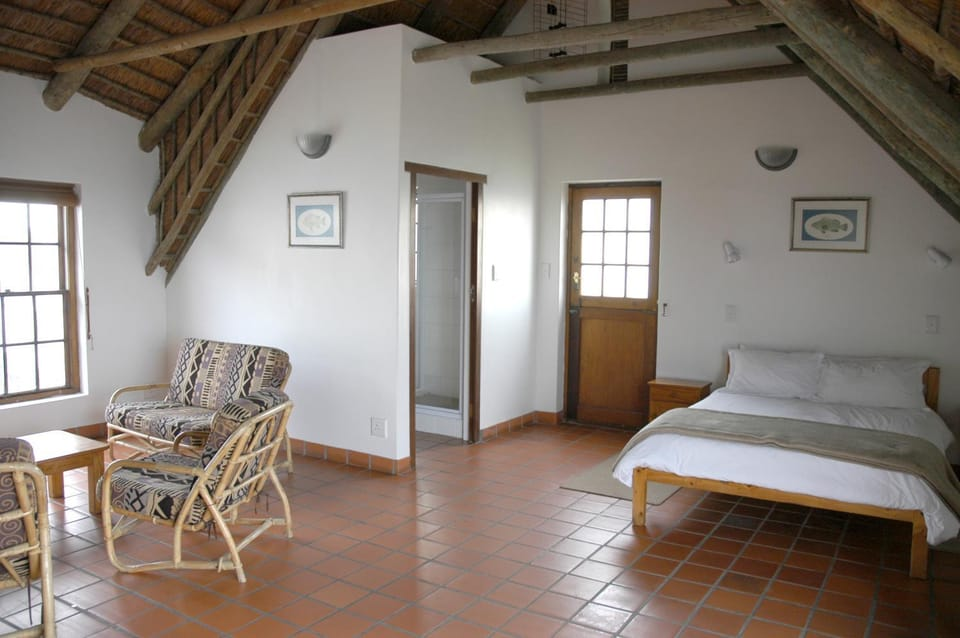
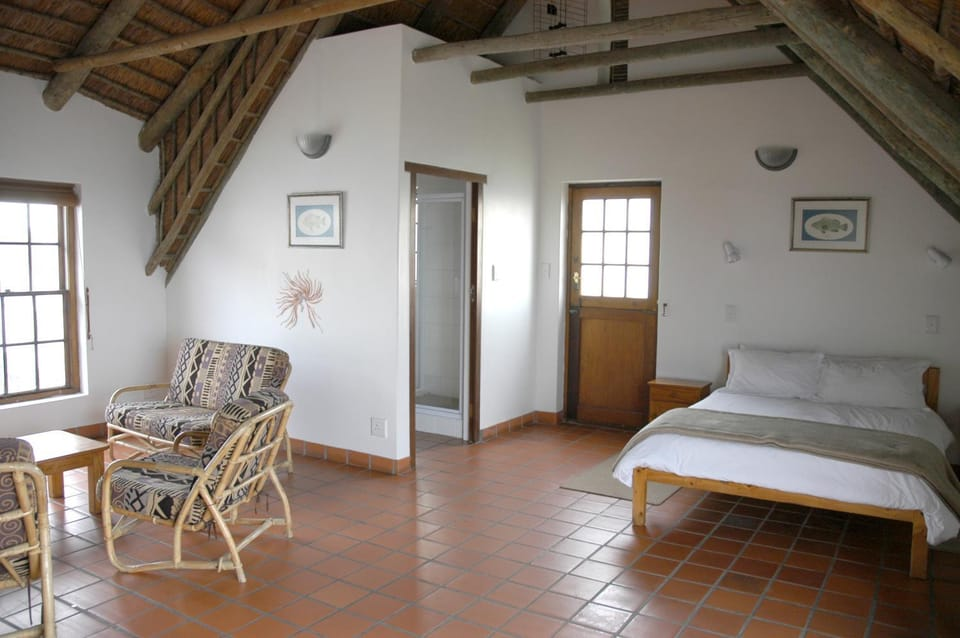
+ wall sculpture (299, 300)
